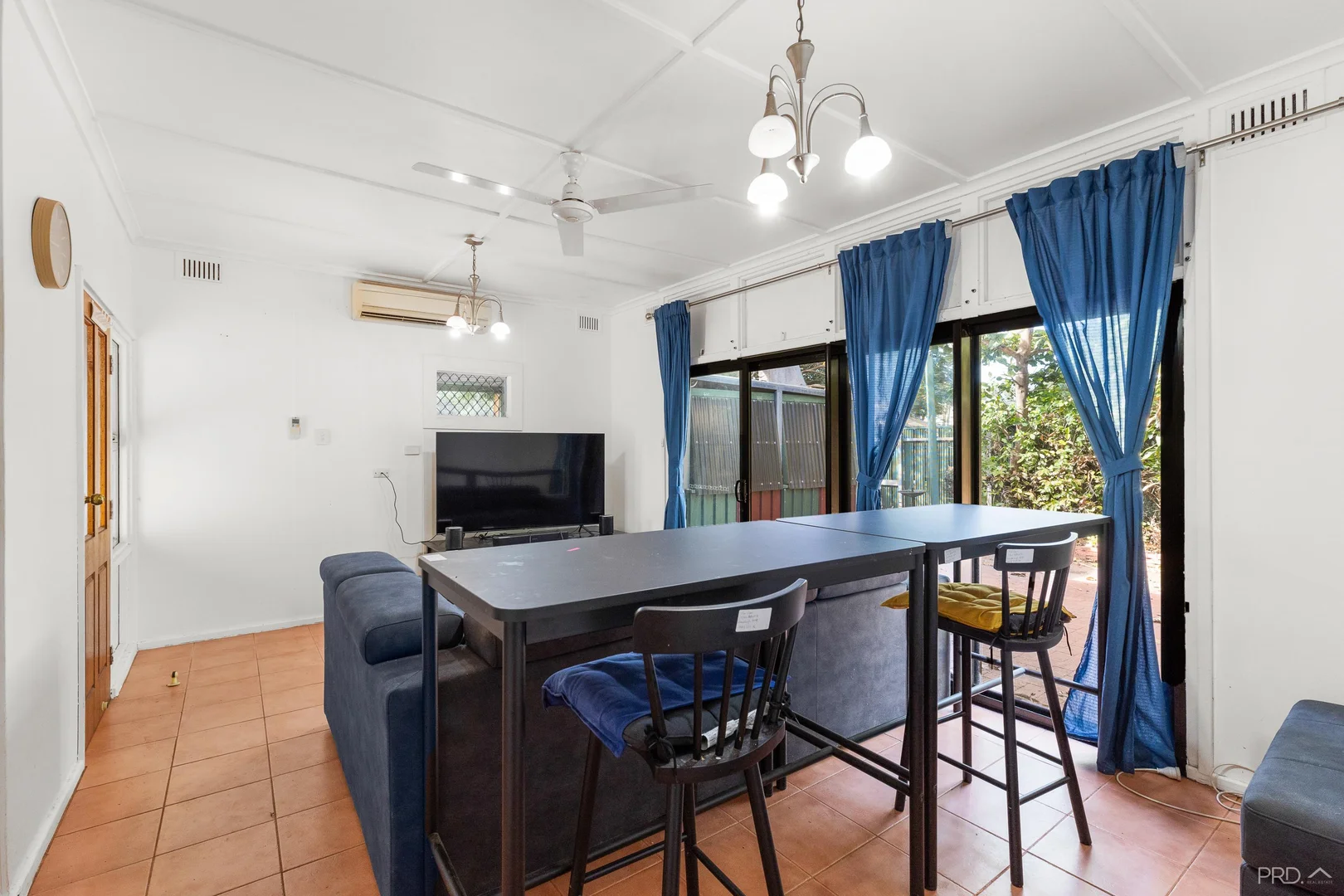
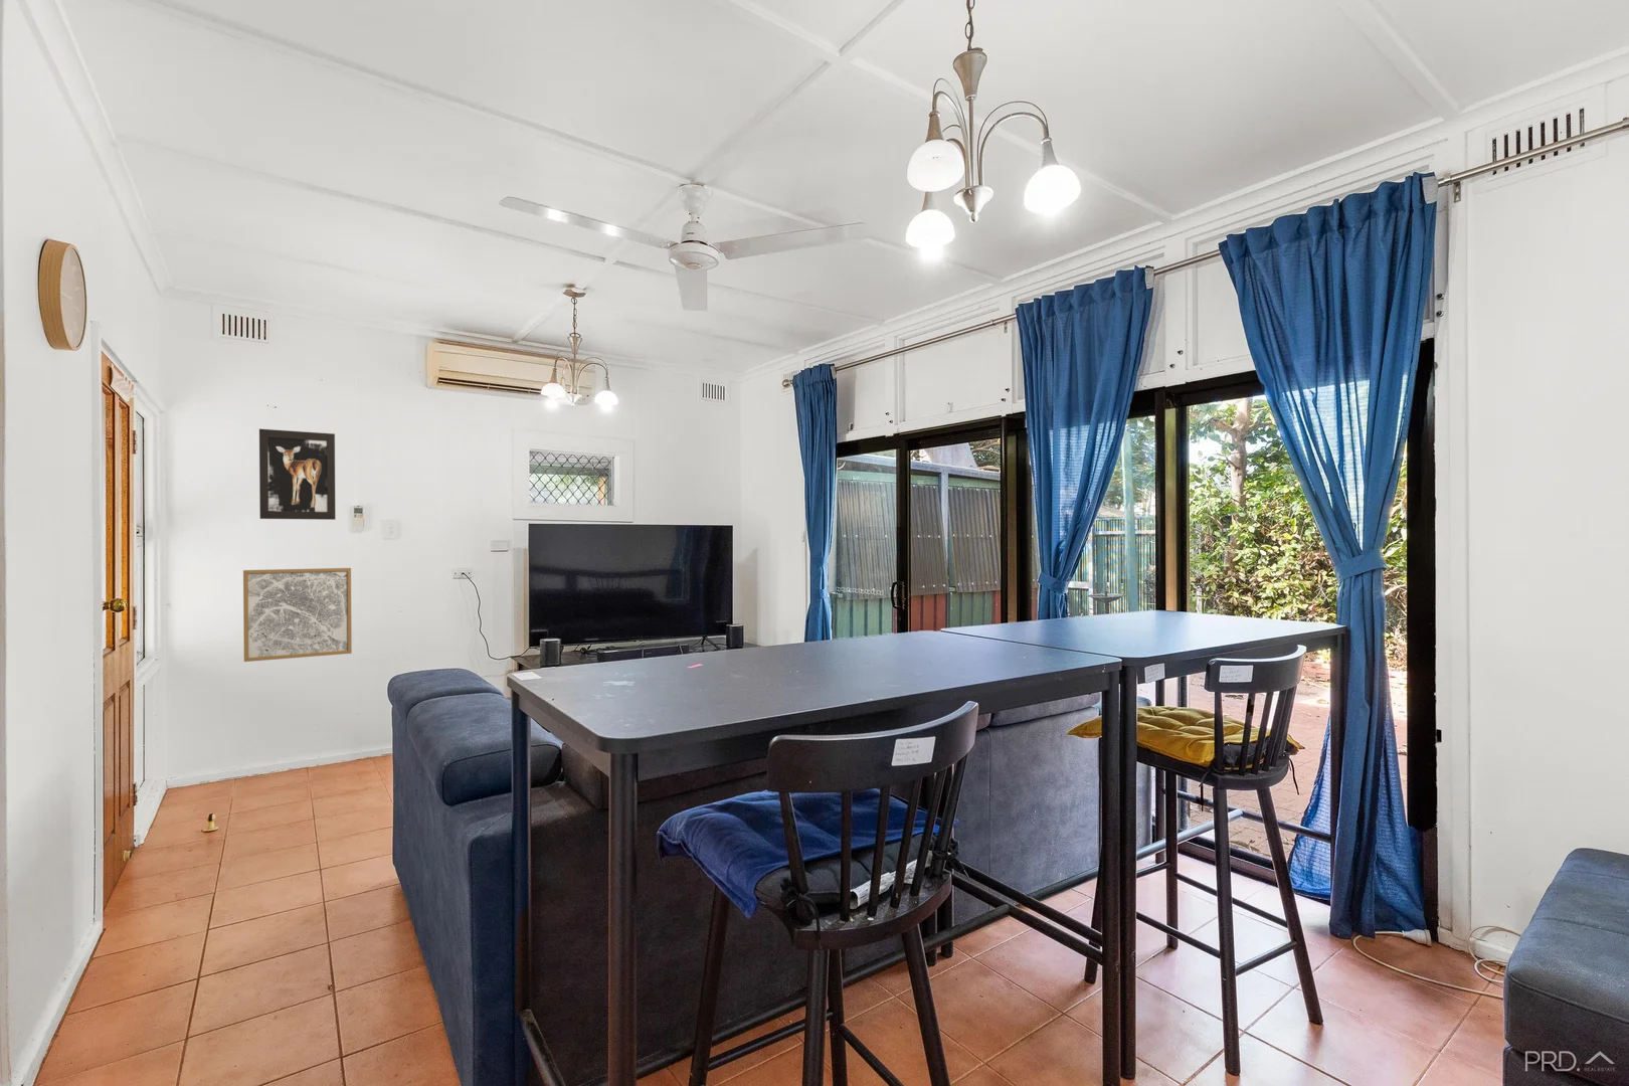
+ wall art (298, 475)
+ wall art (298, 612)
